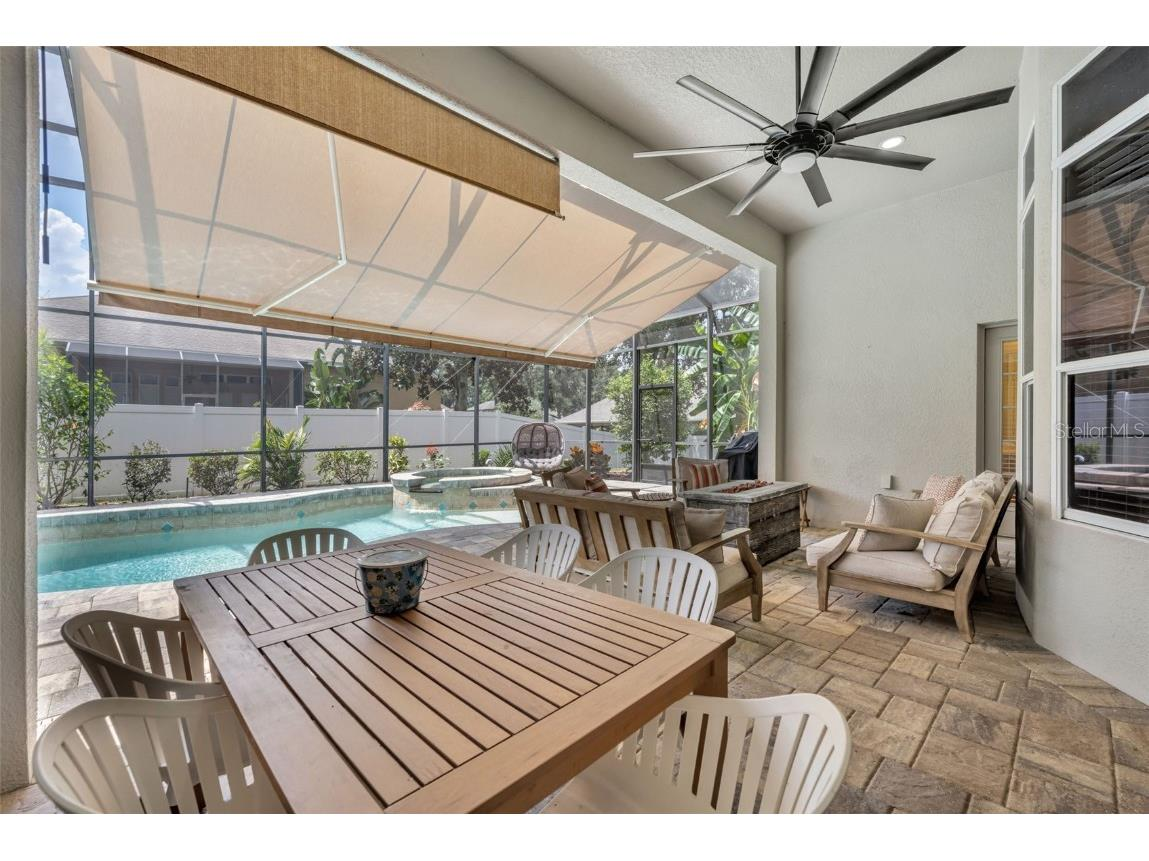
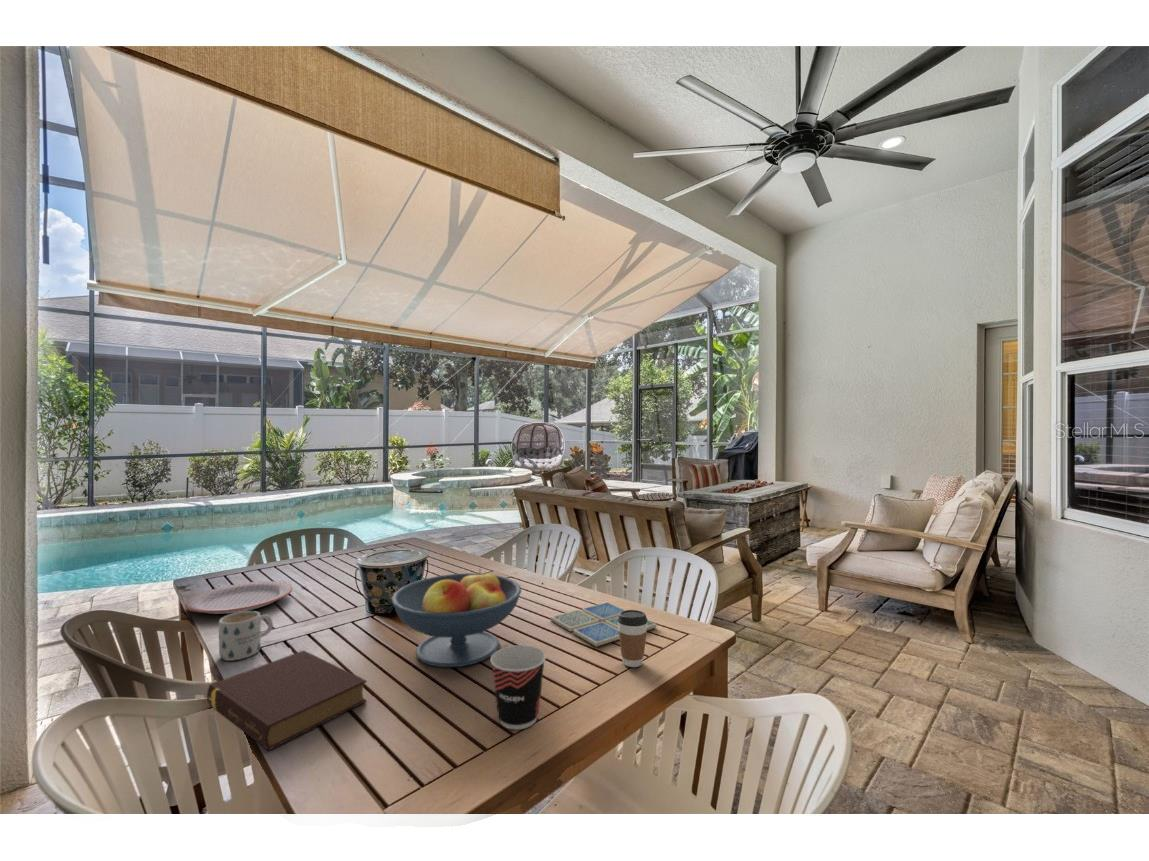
+ fruit bowl (458, 609)
+ book (287, 693)
+ coffee cup (632, 638)
+ drink coaster (602, 621)
+ mug (247, 632)
+ plate (241, 598)
+ cup (518, 687)
